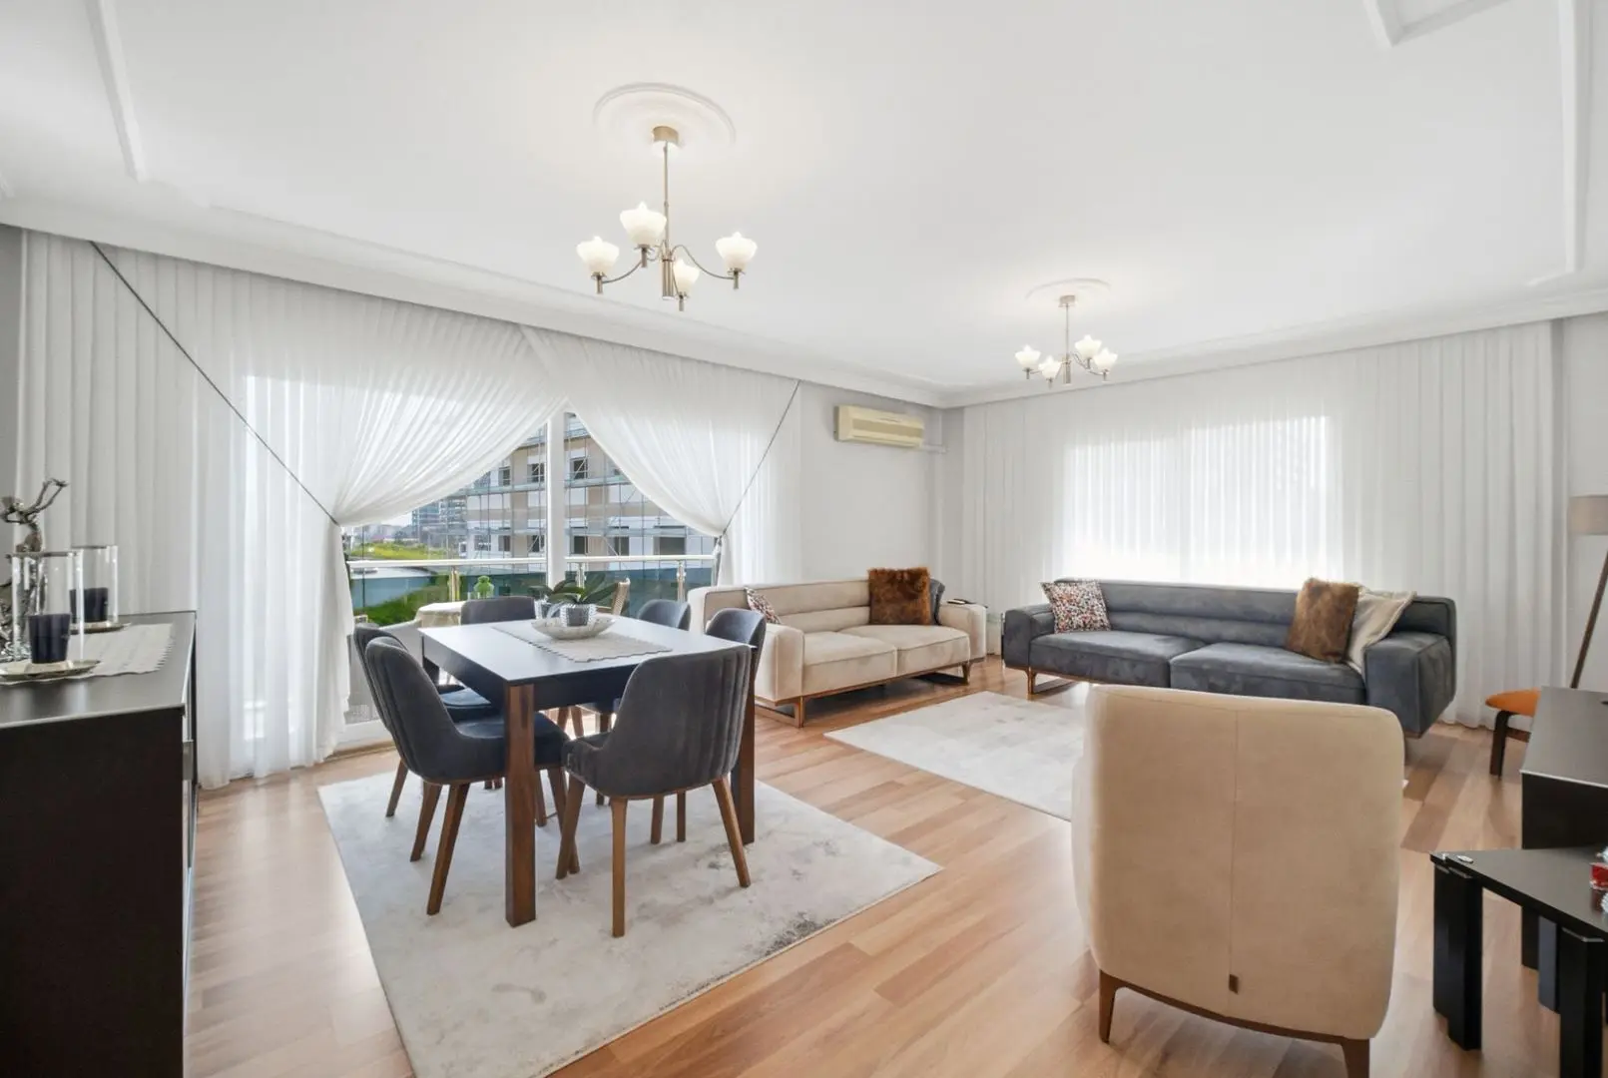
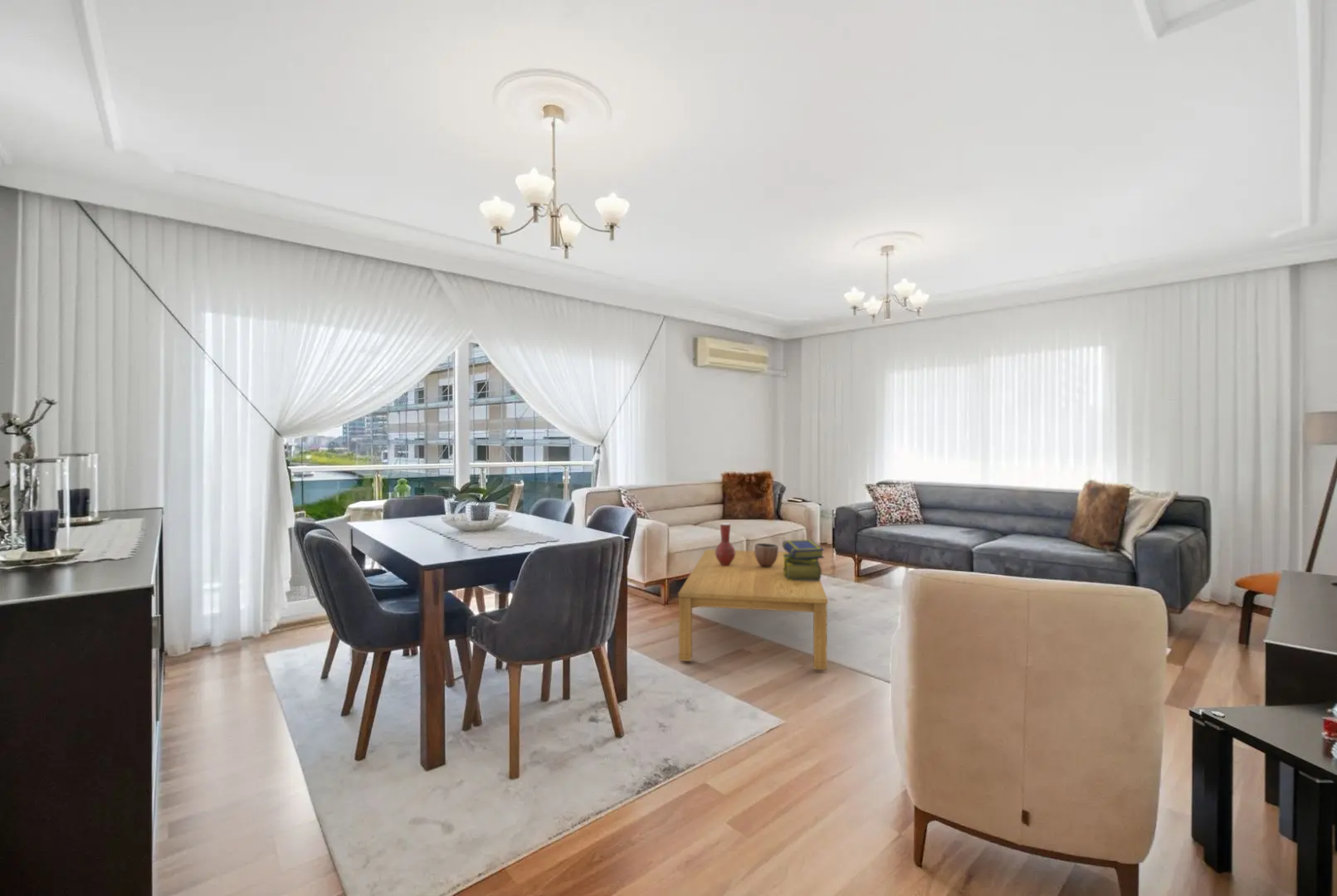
+ coffee table (754, 597)
+ stack of books (803, 559)
+ decorative bowl (766, 555)
+ vase (725, 544)
